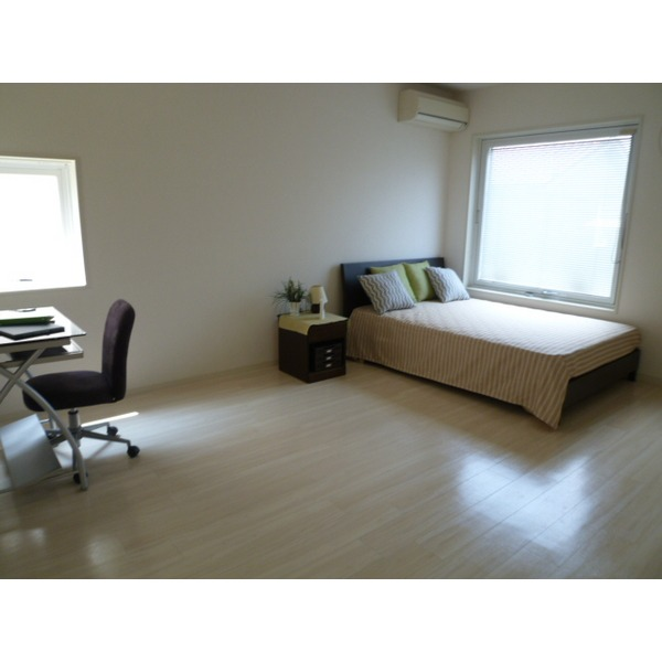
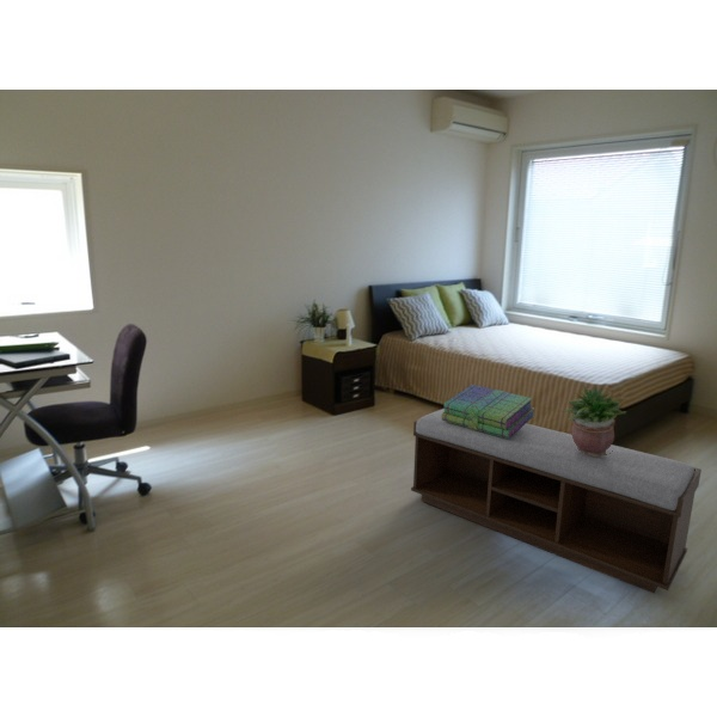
+ potted plant (594, 418)
+ stack of books (488, 412)
+ bench (538, 483)
